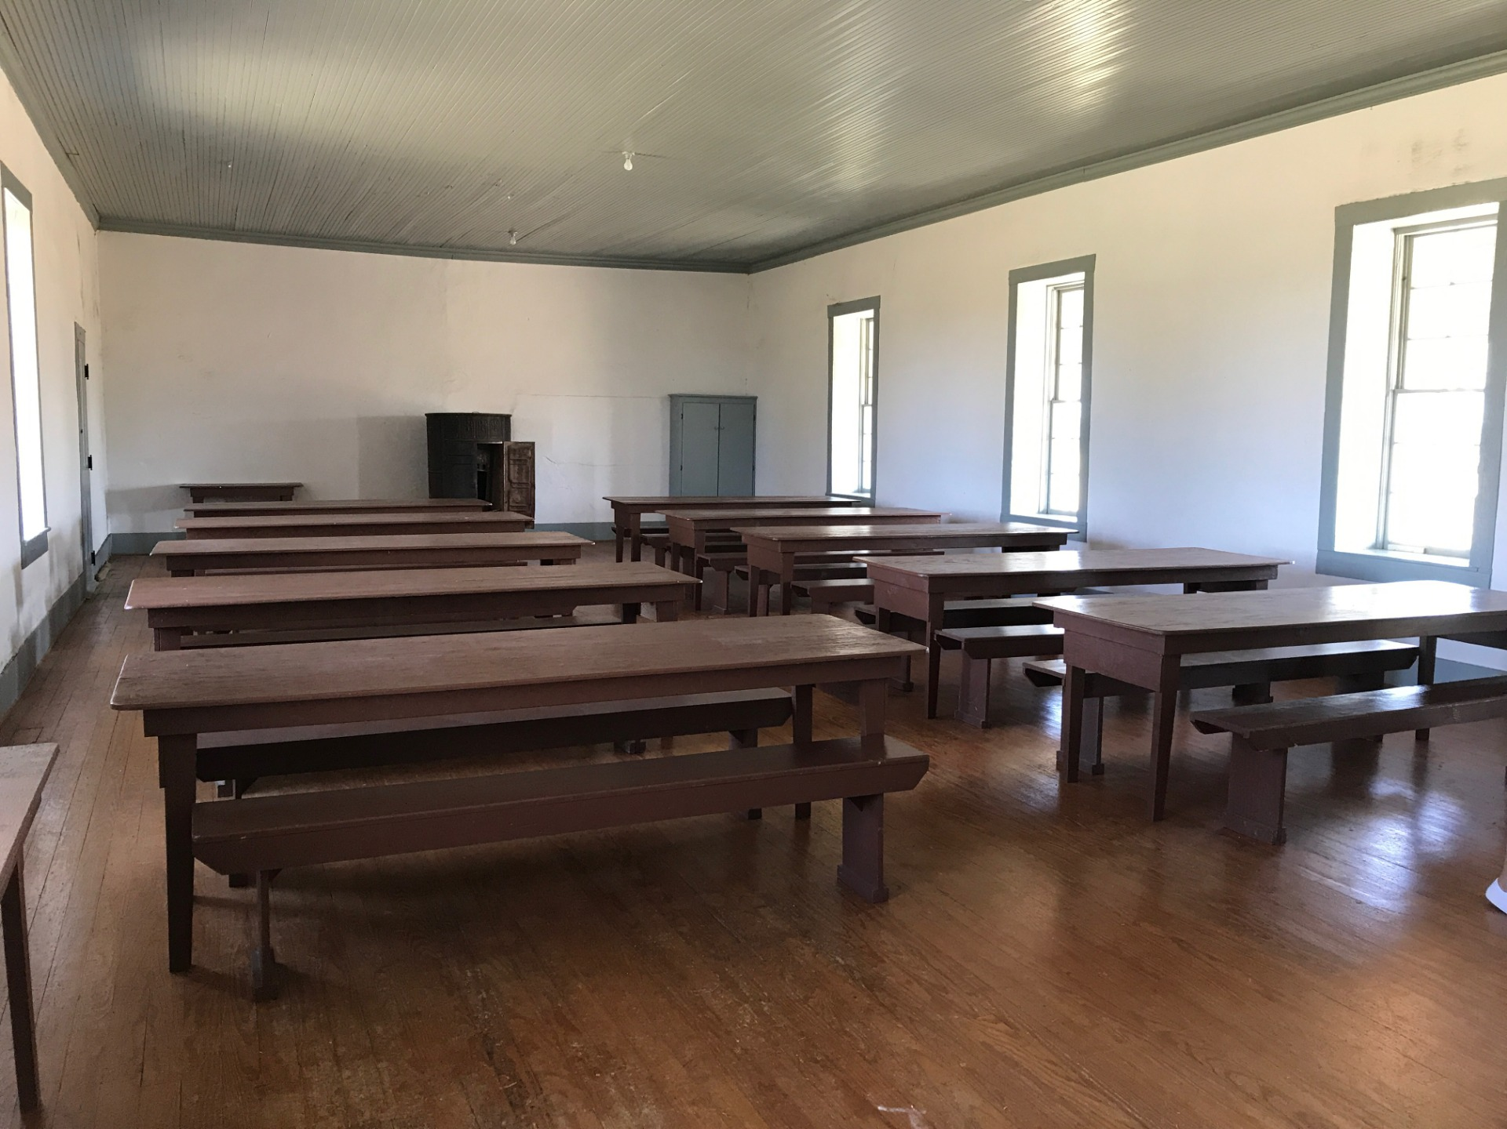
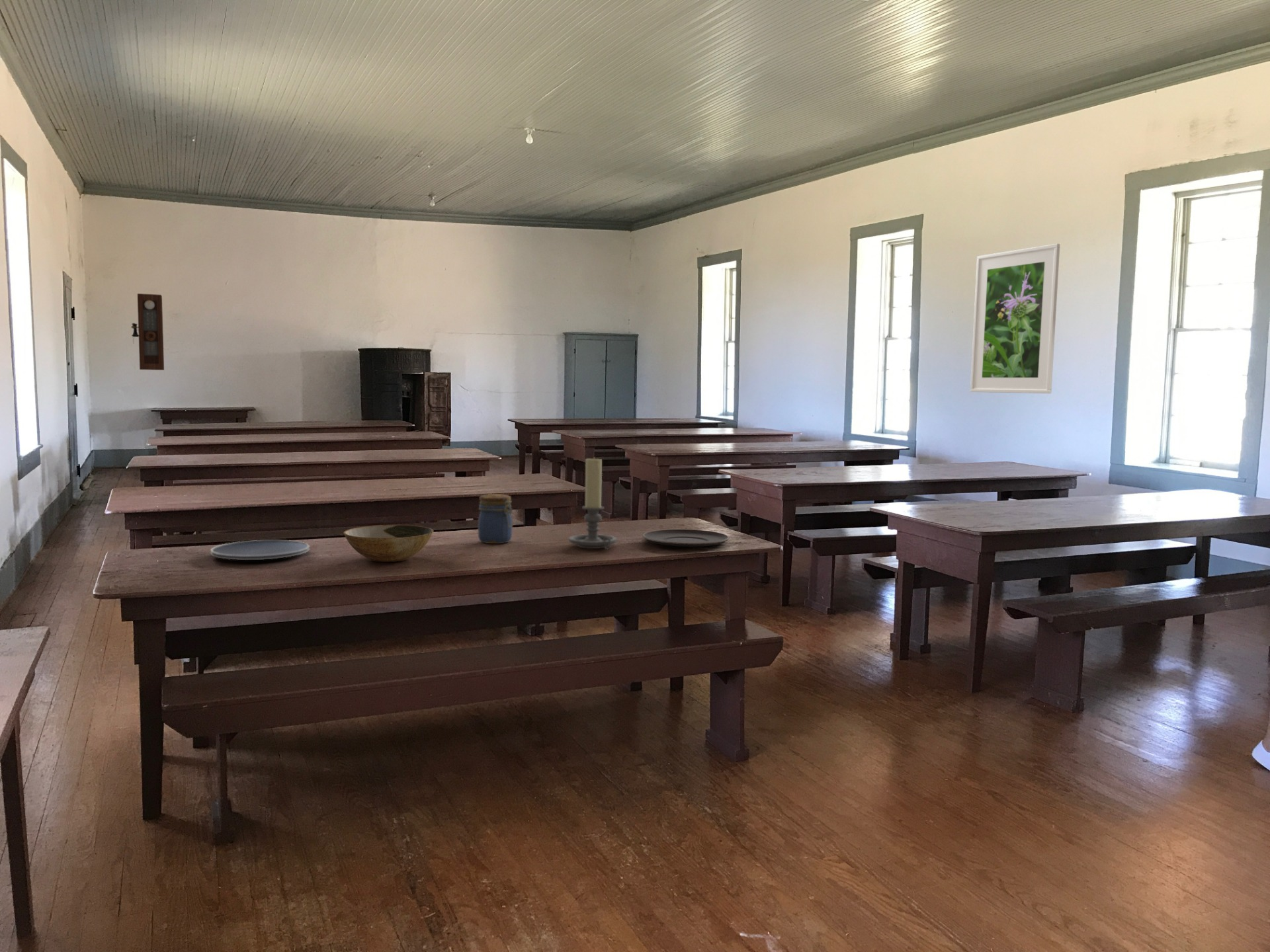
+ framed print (1012, 322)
+ plate (261, 551)
+ pendulum clock (147, 332)
+ plate (685, 539)
+ candle holder (595, 502)
+ jar (496, 518)
+ bowl (389, 545)
